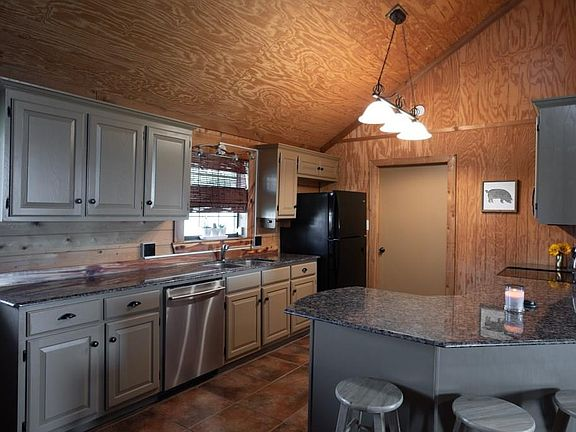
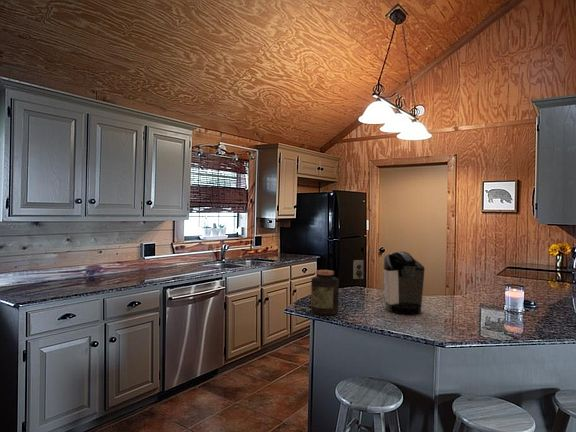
+ coffee maker (392, 281)
+ jar (324, 291)
